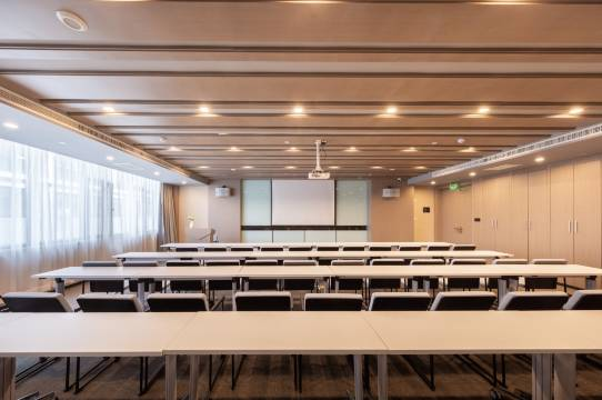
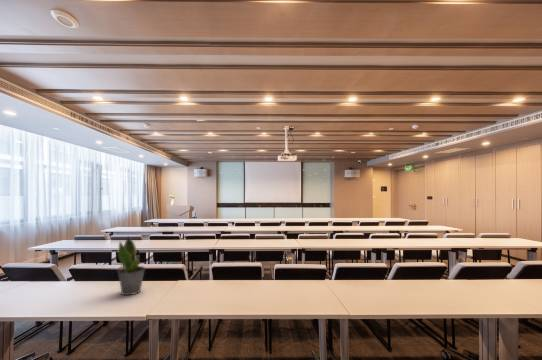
+ potted plant (131, 264)
